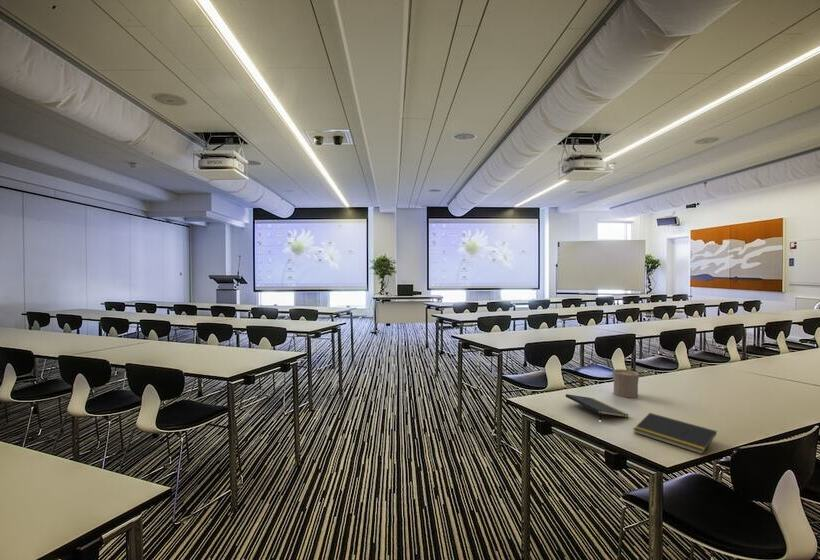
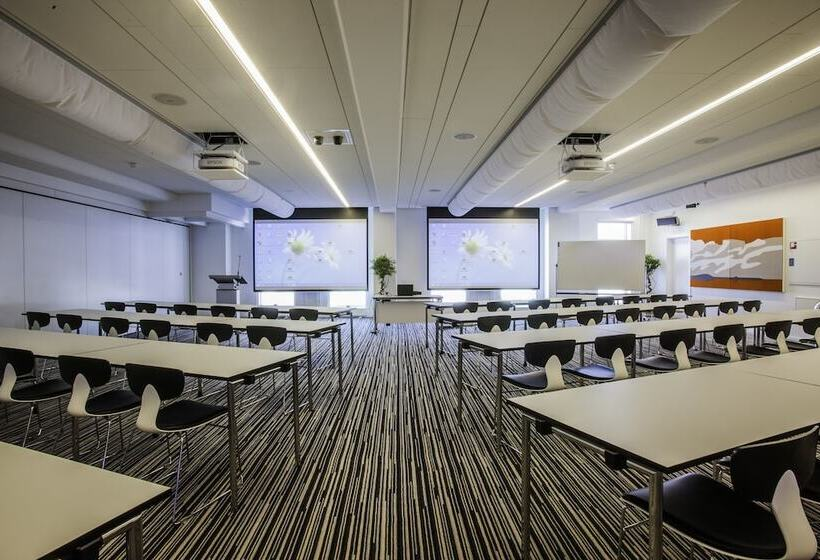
- notepad (673, 431)
- cup (625, 383)
- notepad (595, 405)
